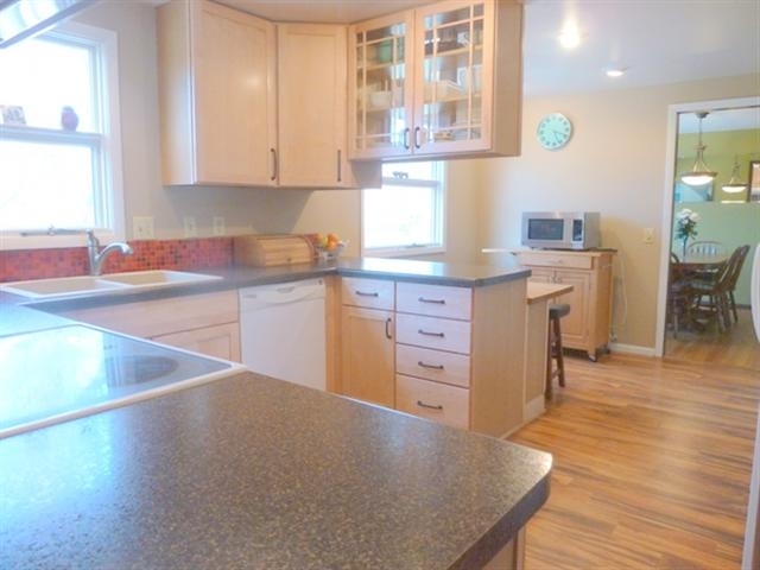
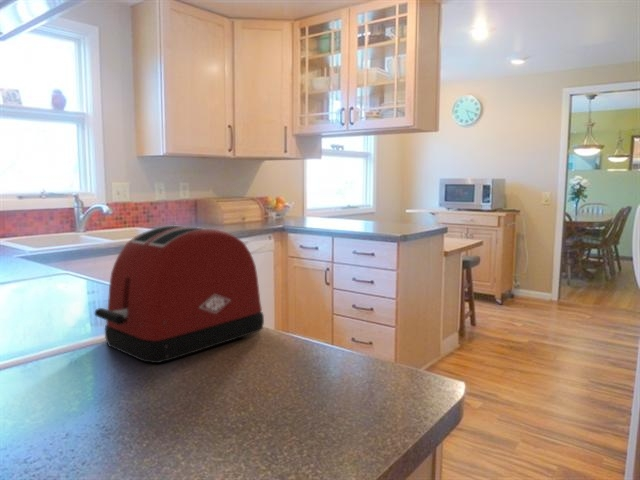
+ toaster (186, 282)
